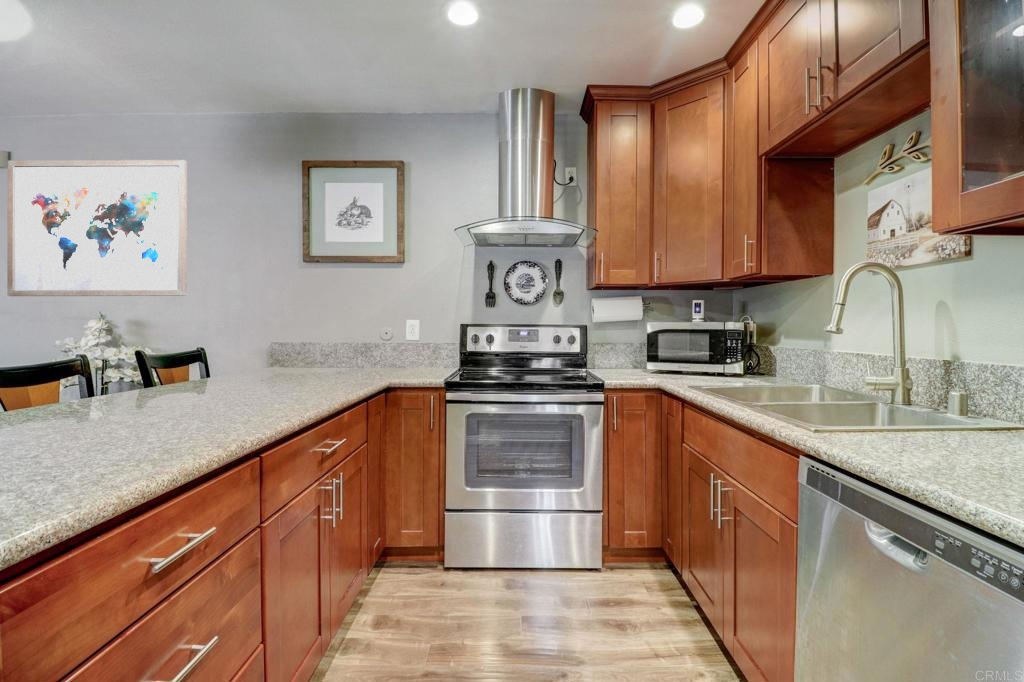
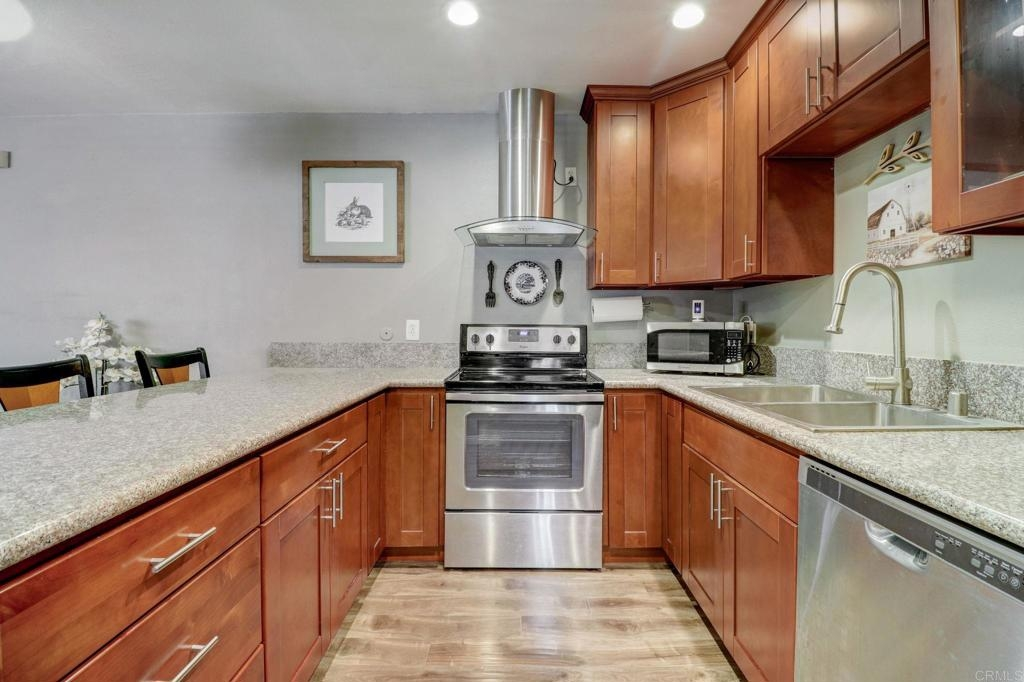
- wall art (97, 228)
